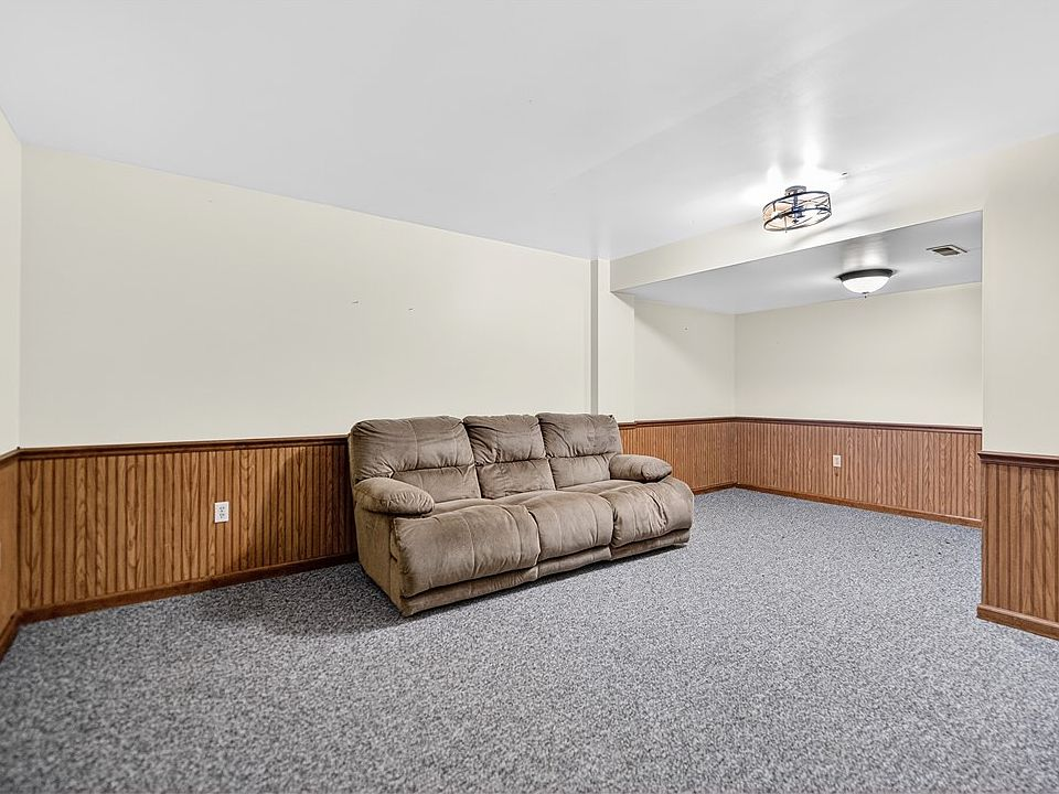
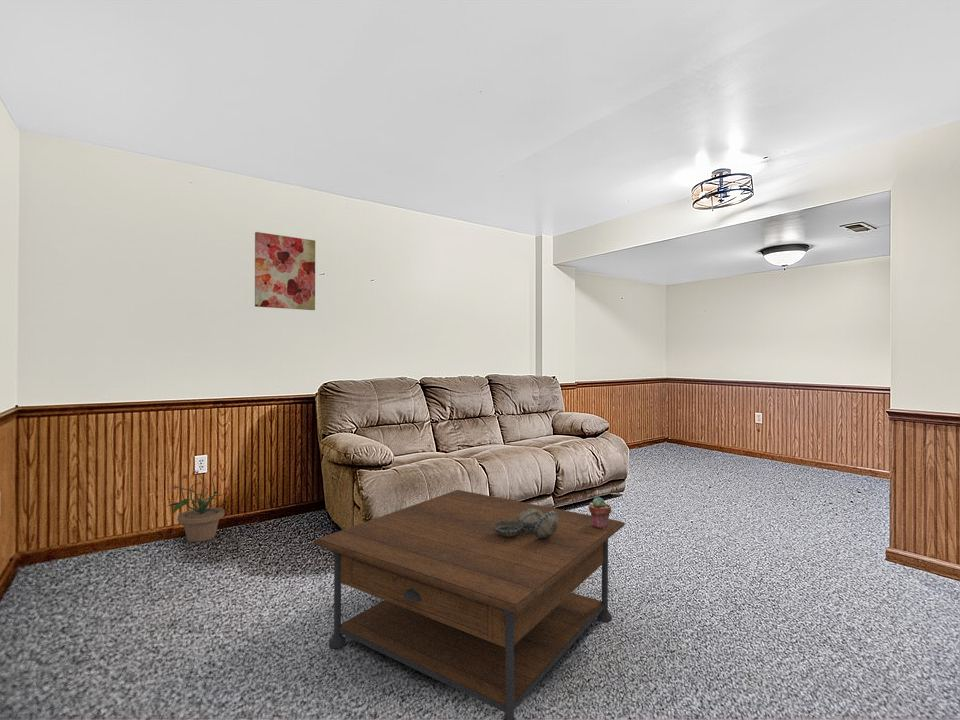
+ decorative bowl (528, 518)
+ potted plant (199, 504)
+ wall art (285, 272)
+ coffee table (477, 579)
+ potted succulent (599, 511)
